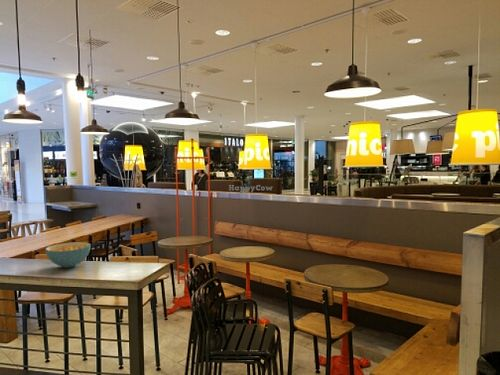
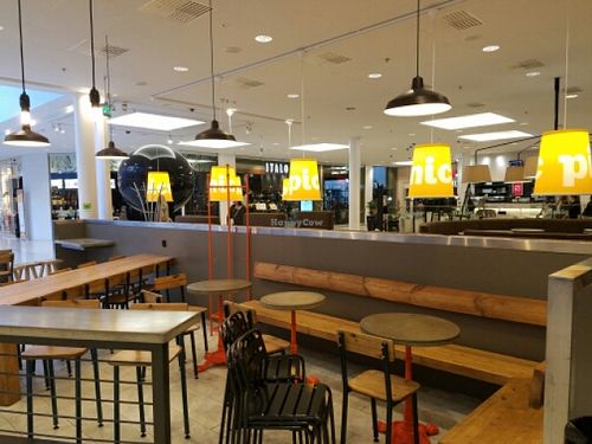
- cereal bowl (69, 256)
